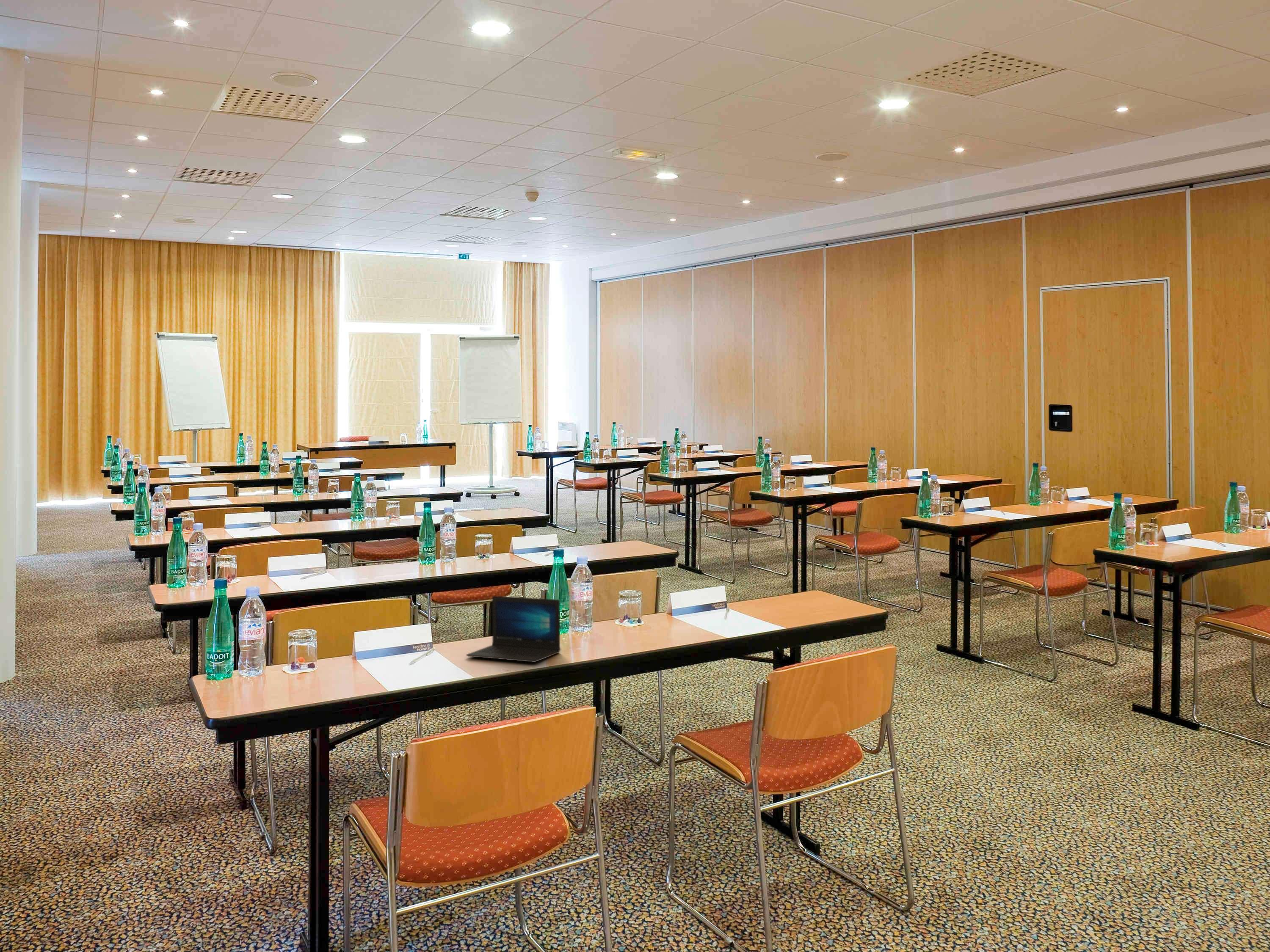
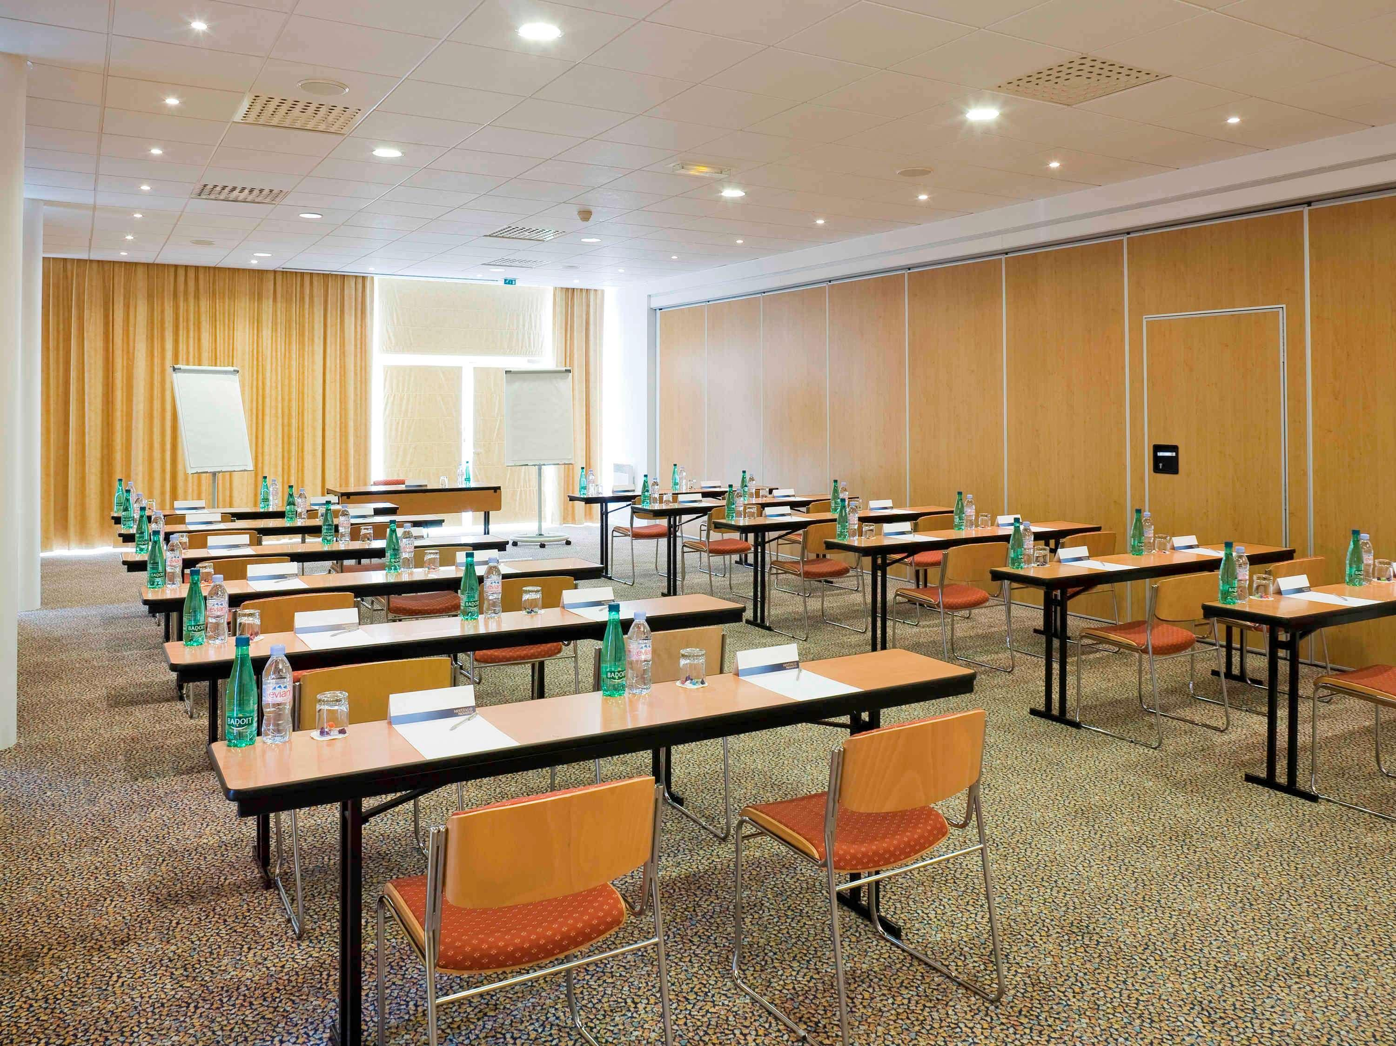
- laptop (514, 627)
